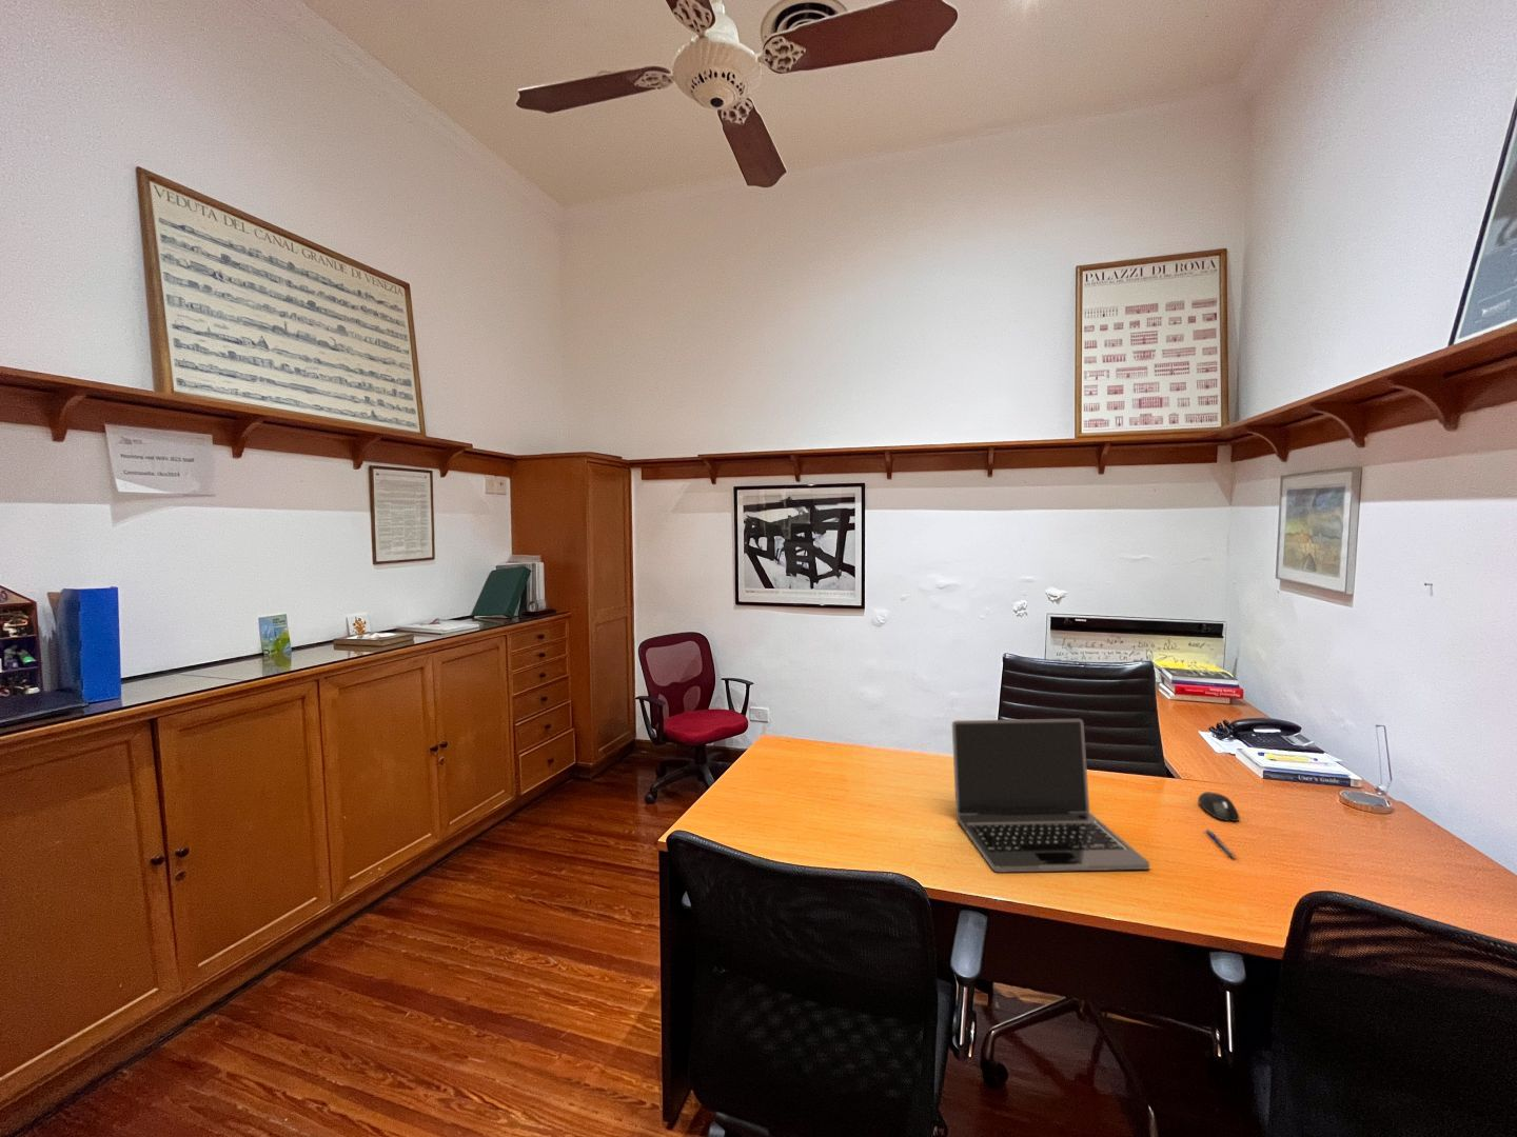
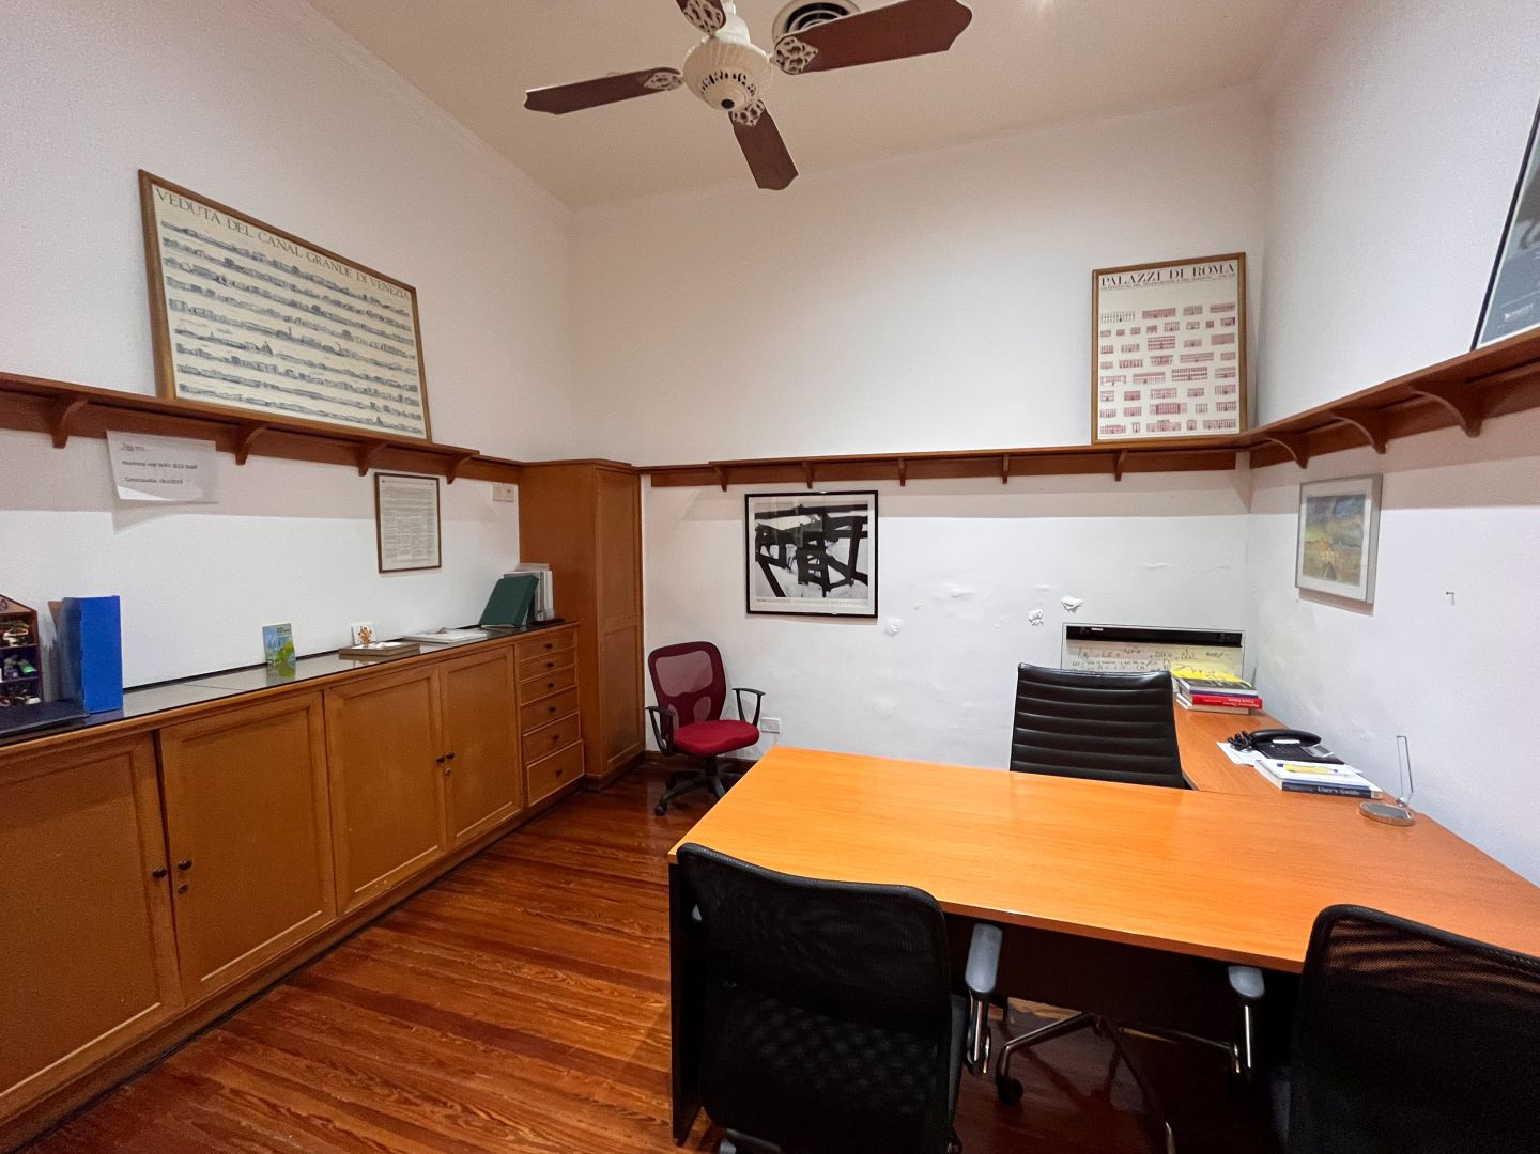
- laptop (1042, 788)
- pen (1220, 842)
- mouse (1216, 803)
